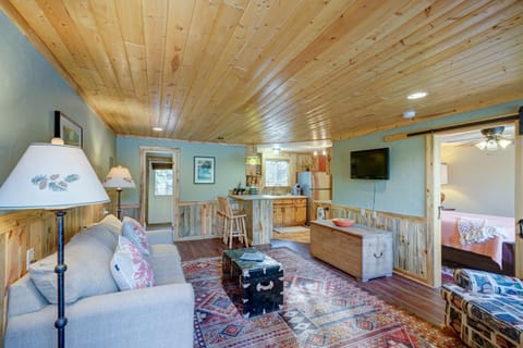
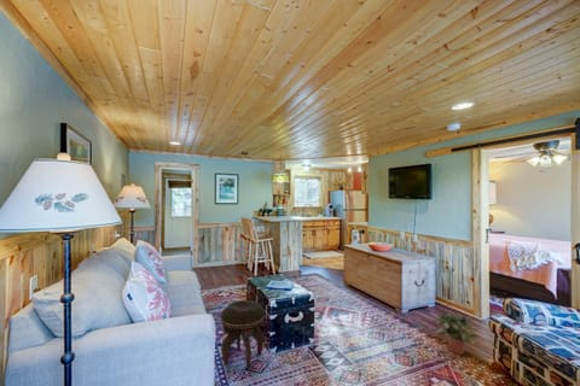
+ potted plant (457, 332)
+ footstool (243, 332)
